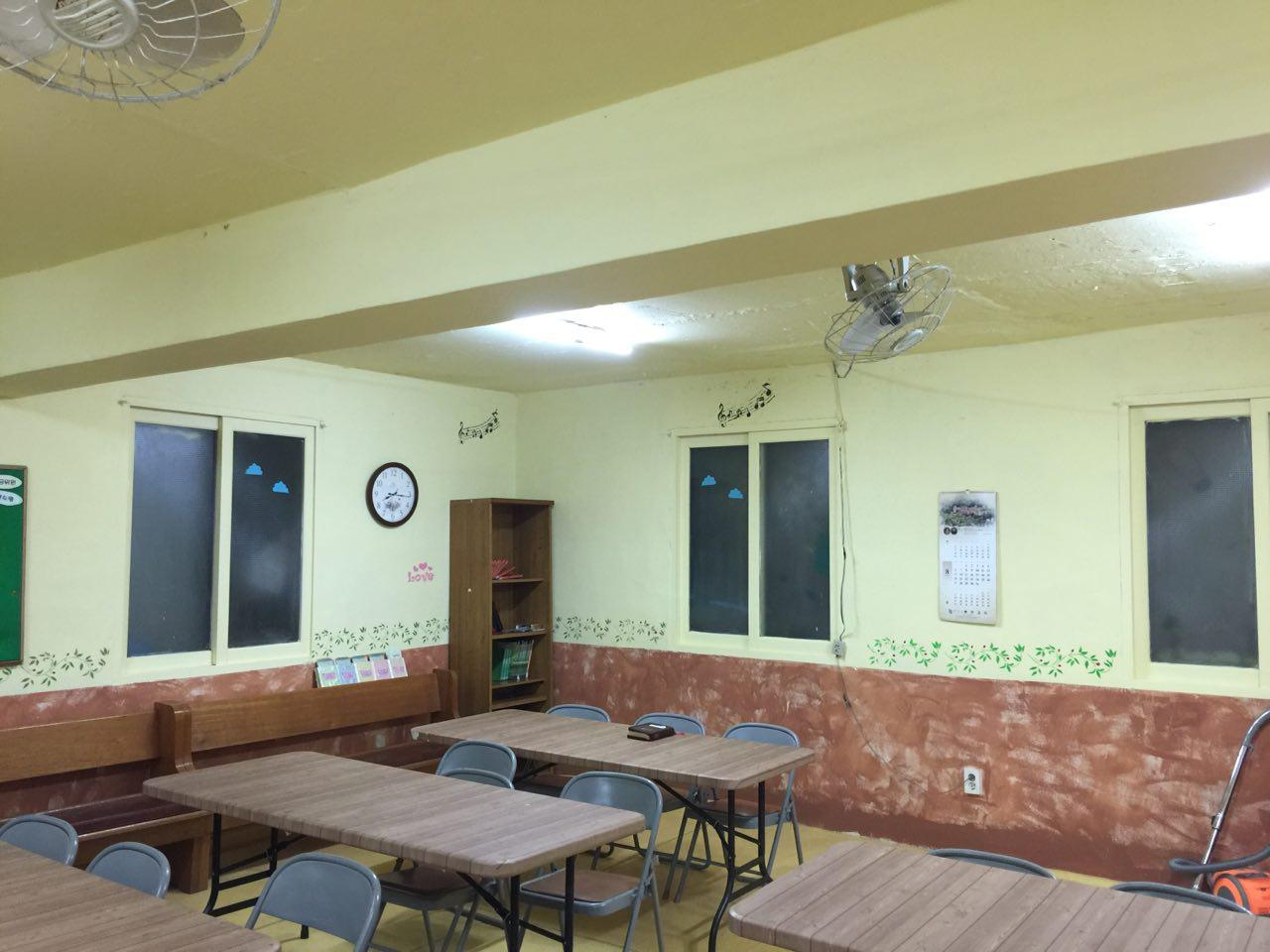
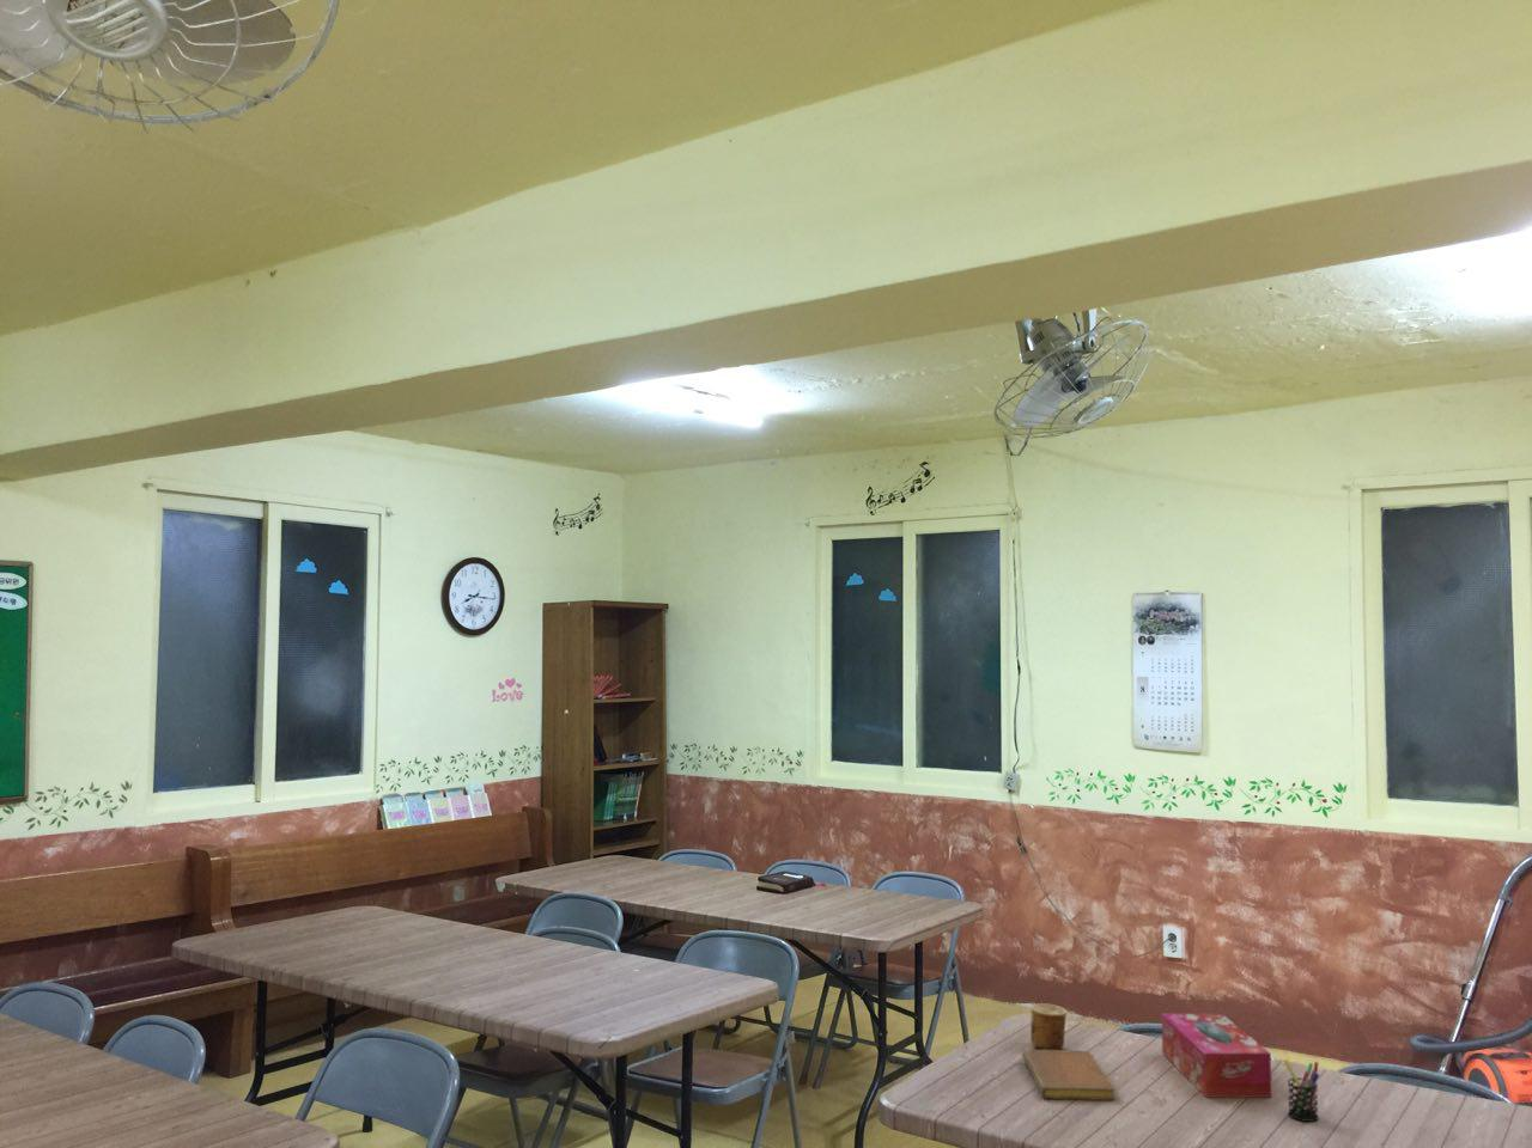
+ notebook (1066, 1073)
+ tissue box (1214, 1053)
+ cup (1048, 1027)
+ pen holder (1304, 1085)
